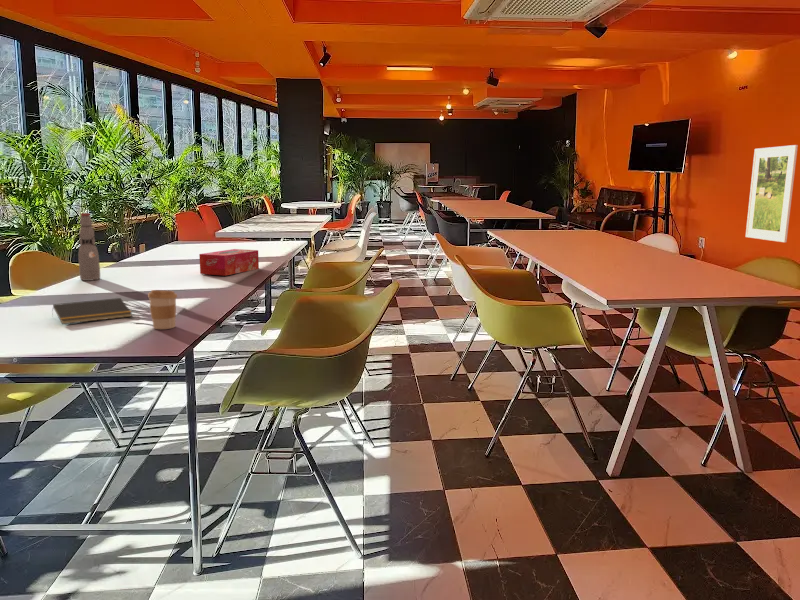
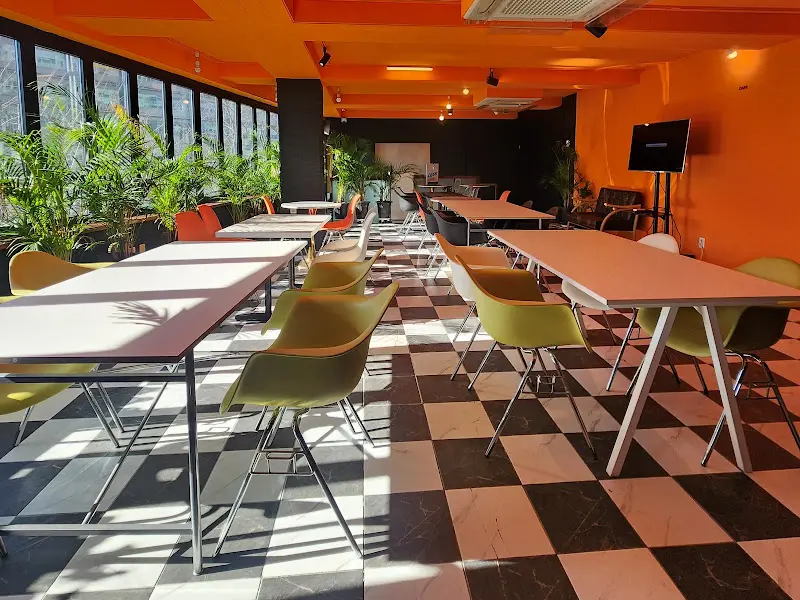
- bottle (87, 246)
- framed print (769, 193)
- notepad (92, 310)
- coffee cup (163, 308)
- tissue box (230, 261)
